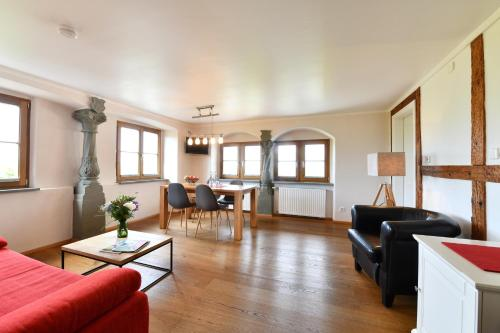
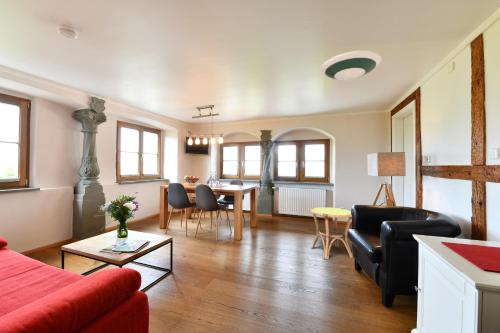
+ side table (331, 231)
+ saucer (349, 72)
